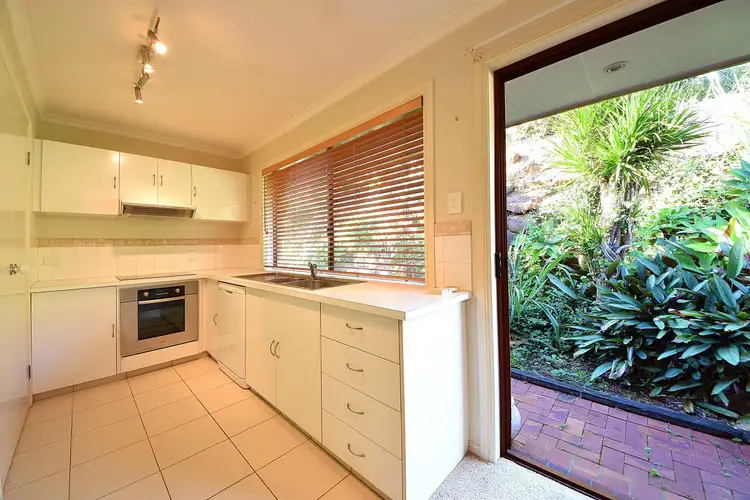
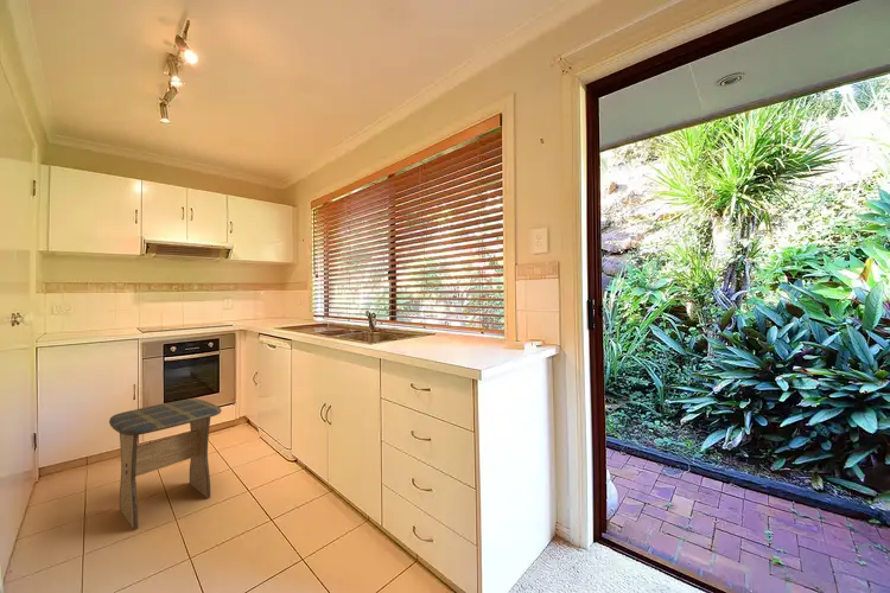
+ stool (167, 457)
